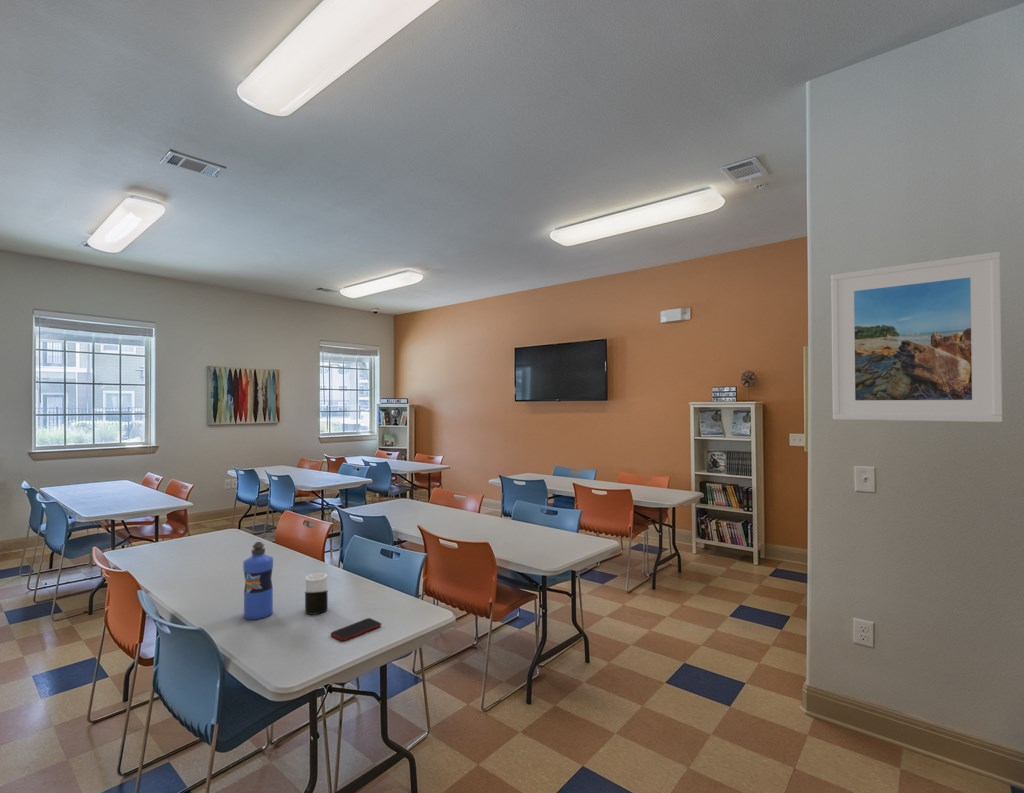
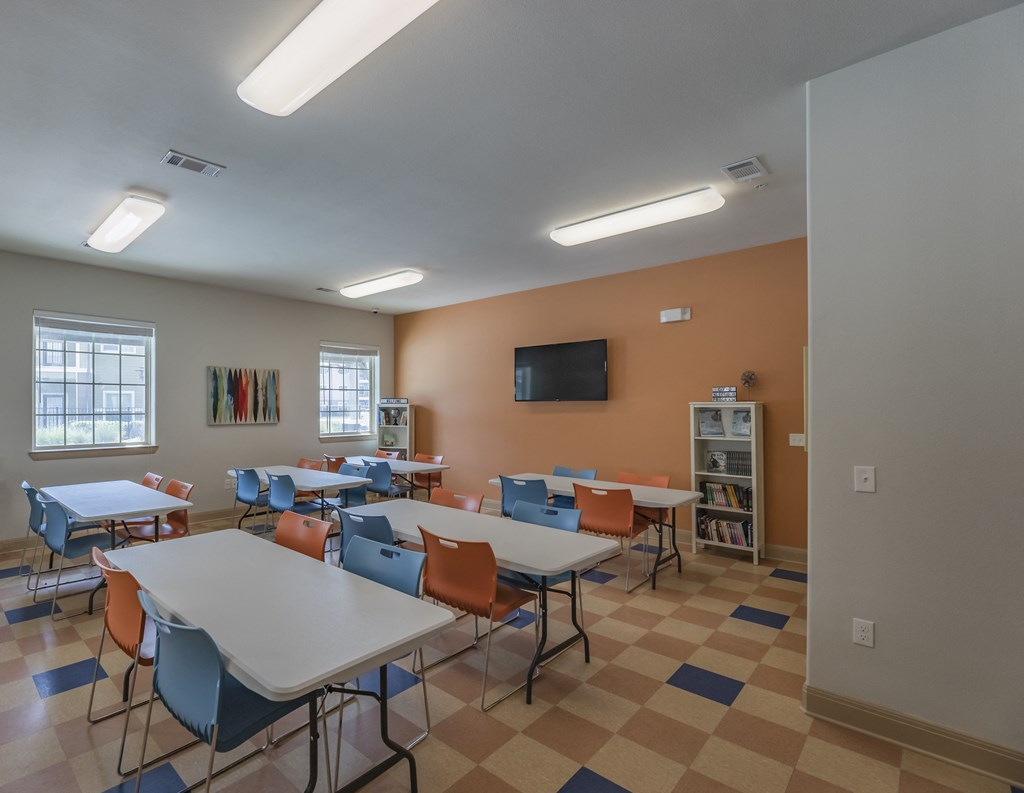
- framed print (909, 342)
- water bottle (258, 578)
- cup (317, 591)
- smartphone (356, 629)
